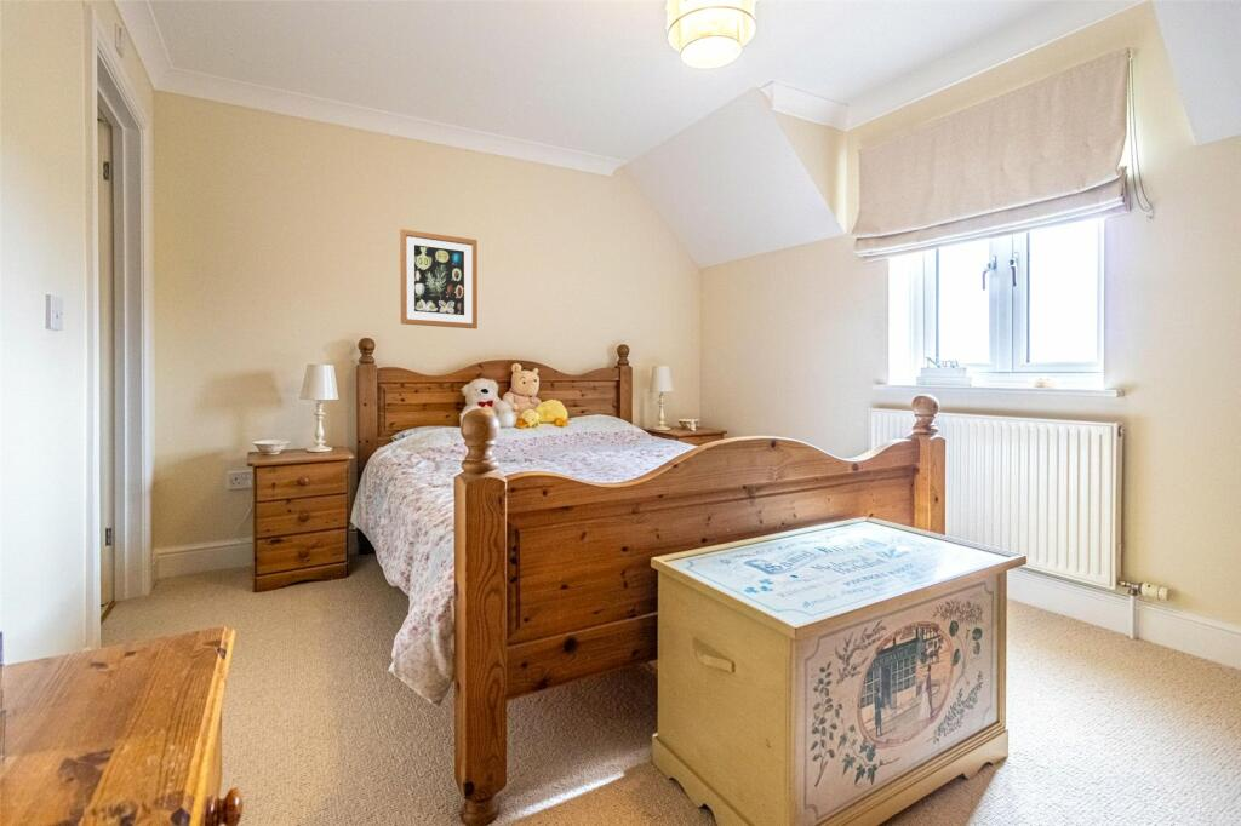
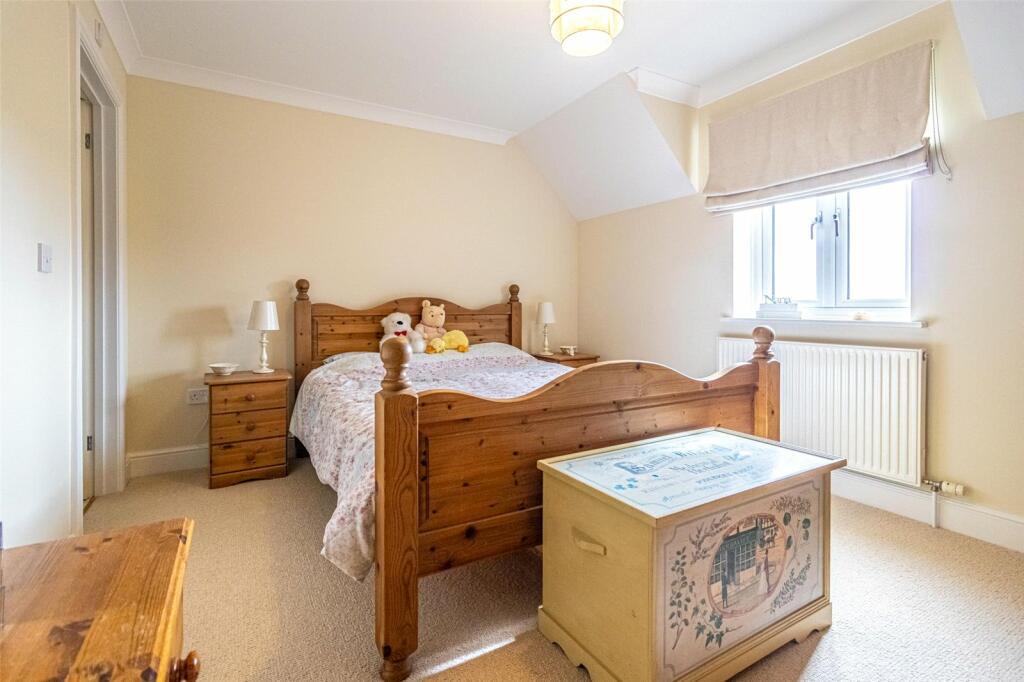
- wall art (440, 280)
